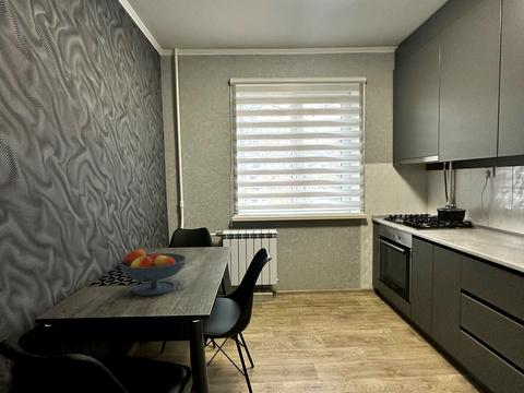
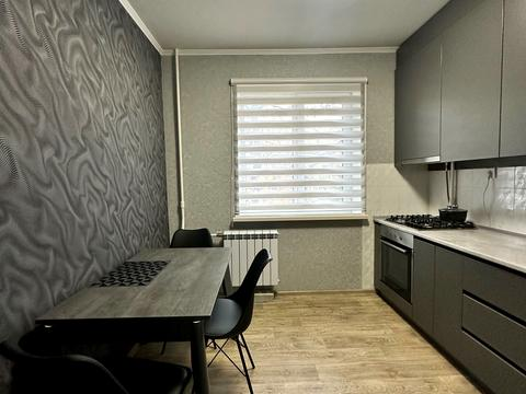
- fruit bowl (154, 269)
